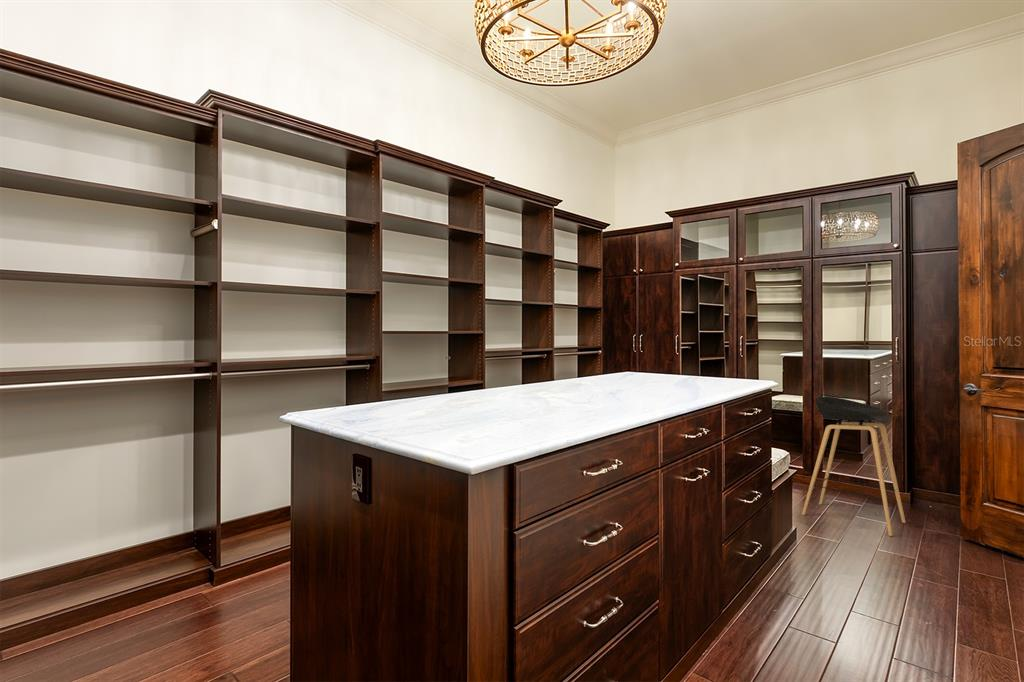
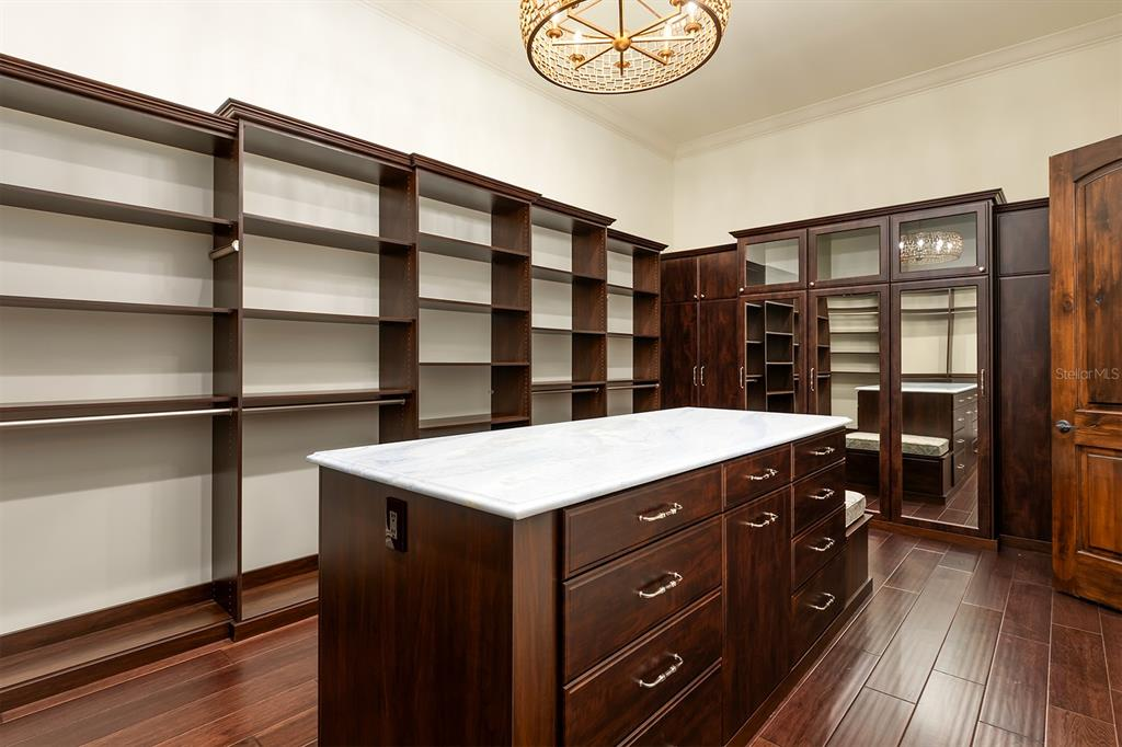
- stool (833, 456)
